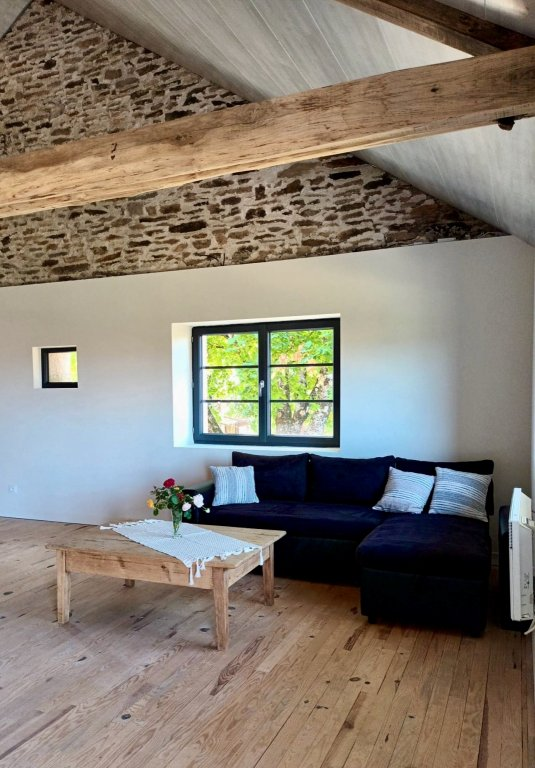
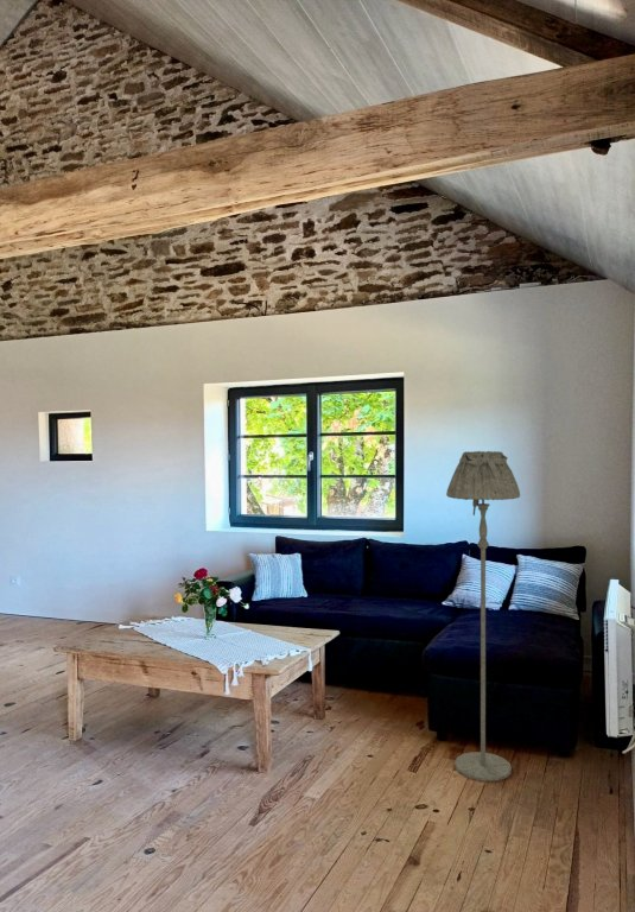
+ floor lamp (482, 610)
